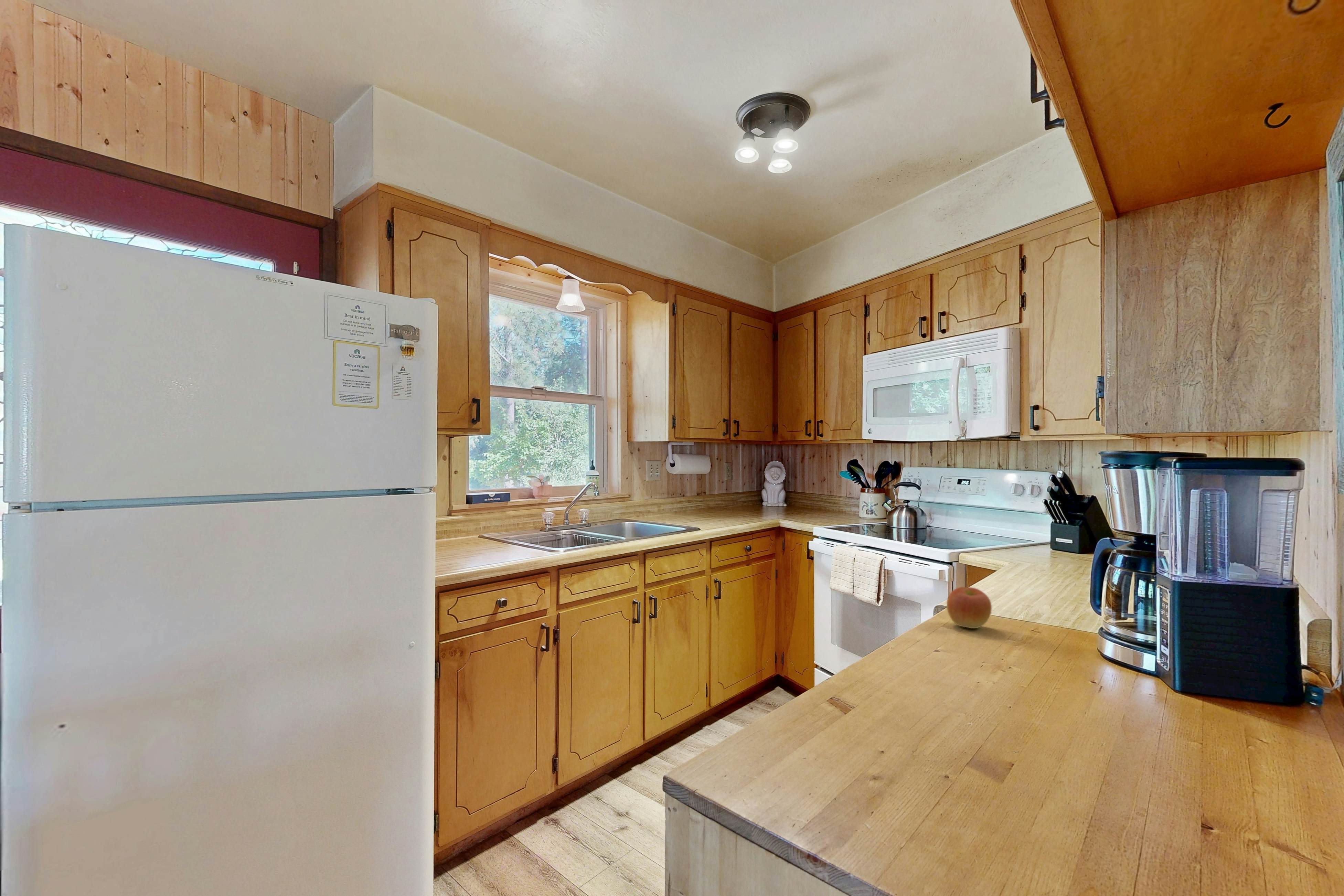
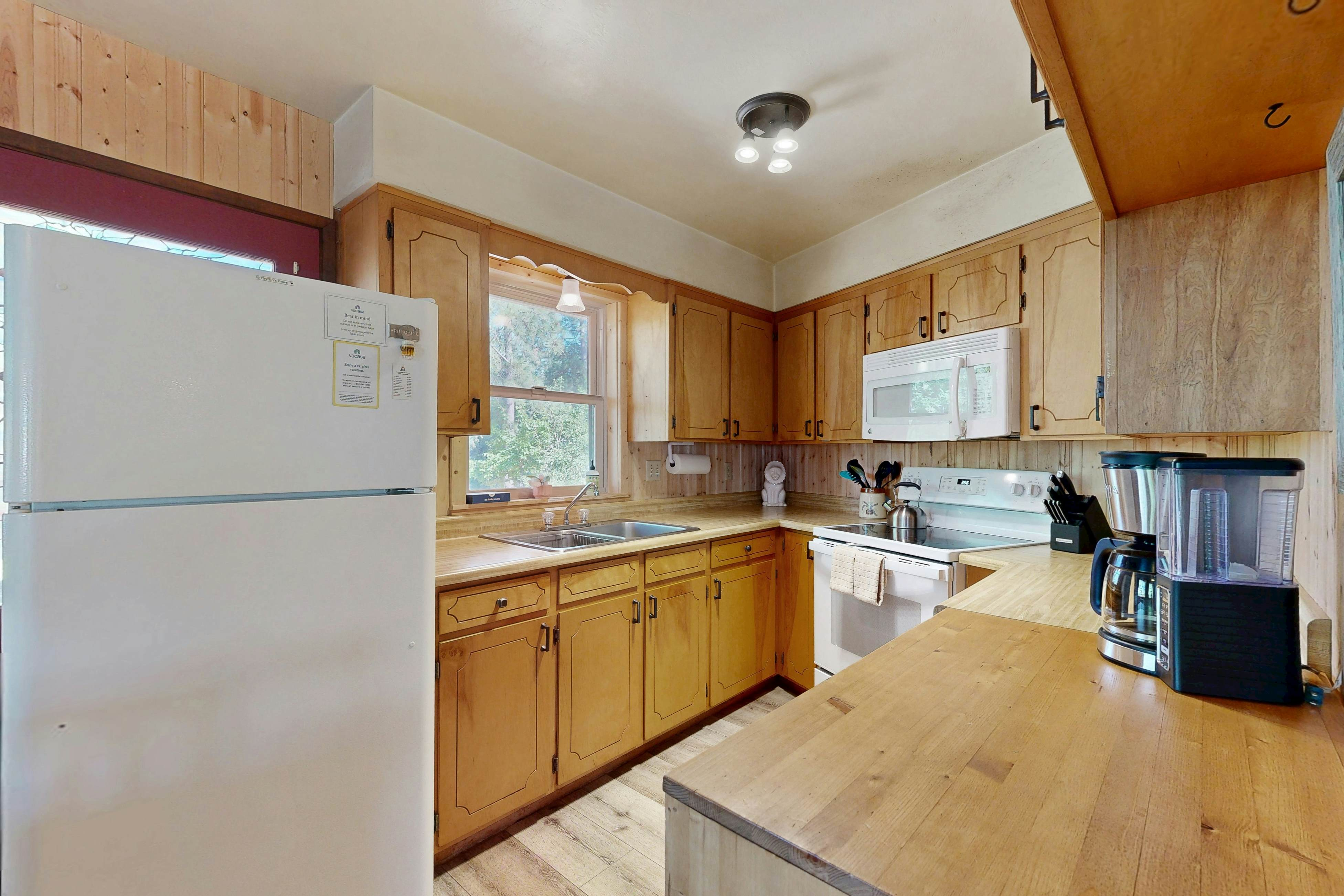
- apple (969, 607)
